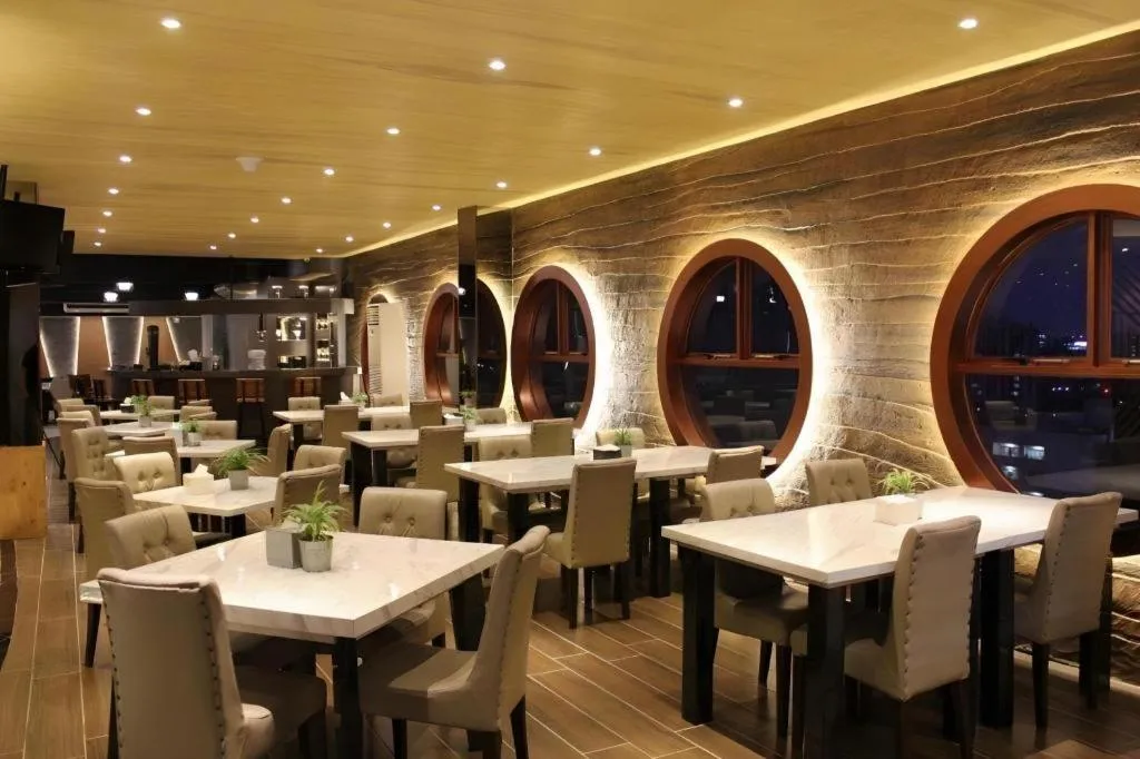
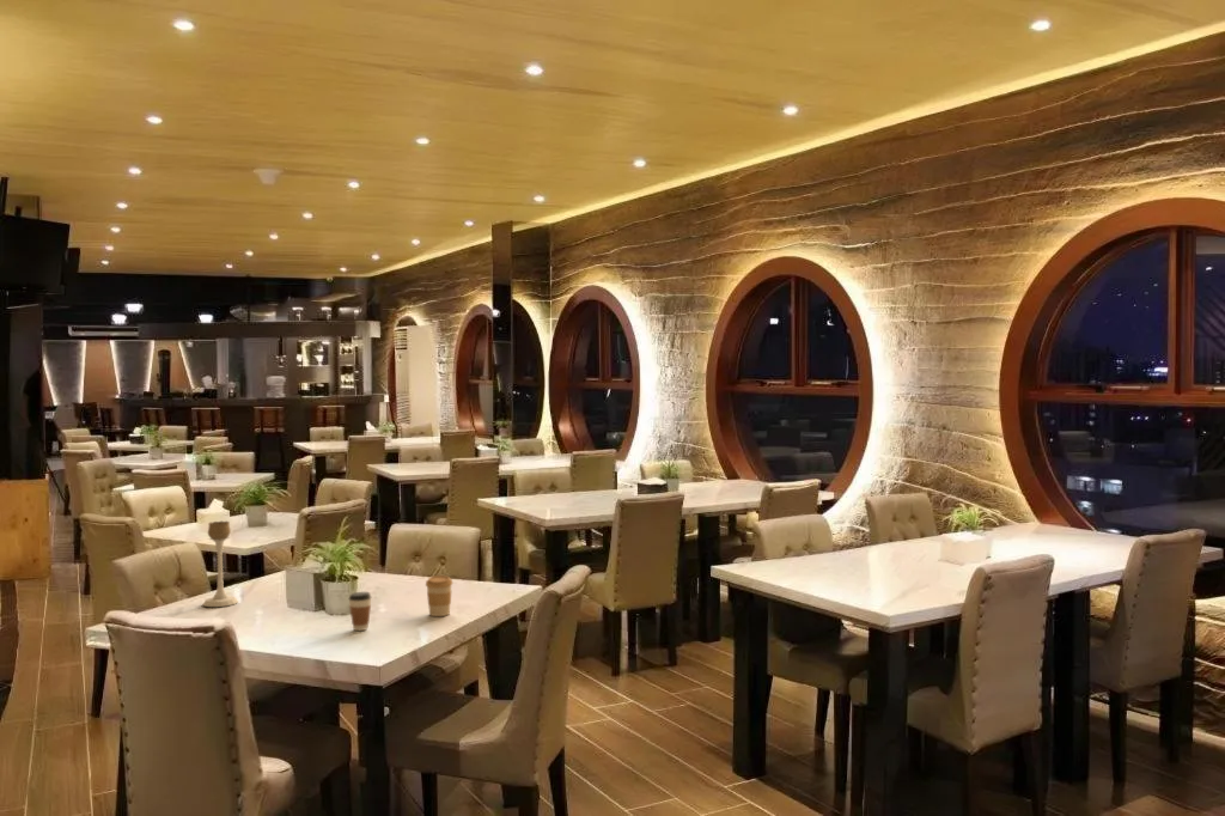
+ coffee cup (439, 595)
+ candle holder (219, 562)
+ coffee cup (360, 610)
